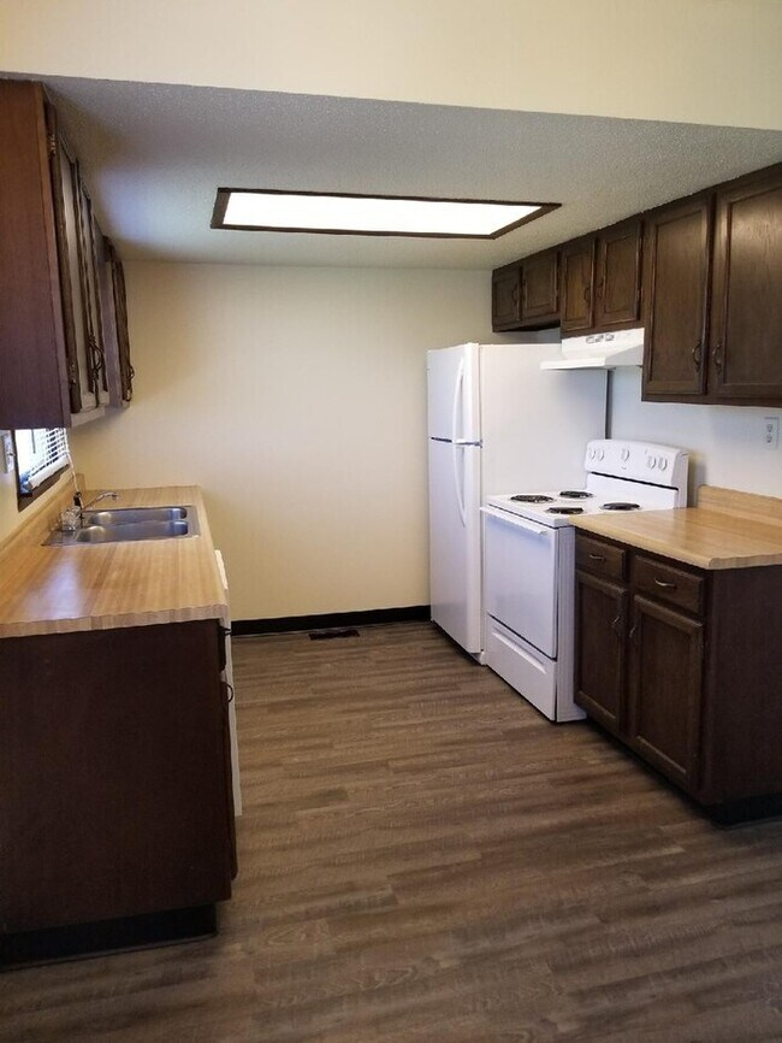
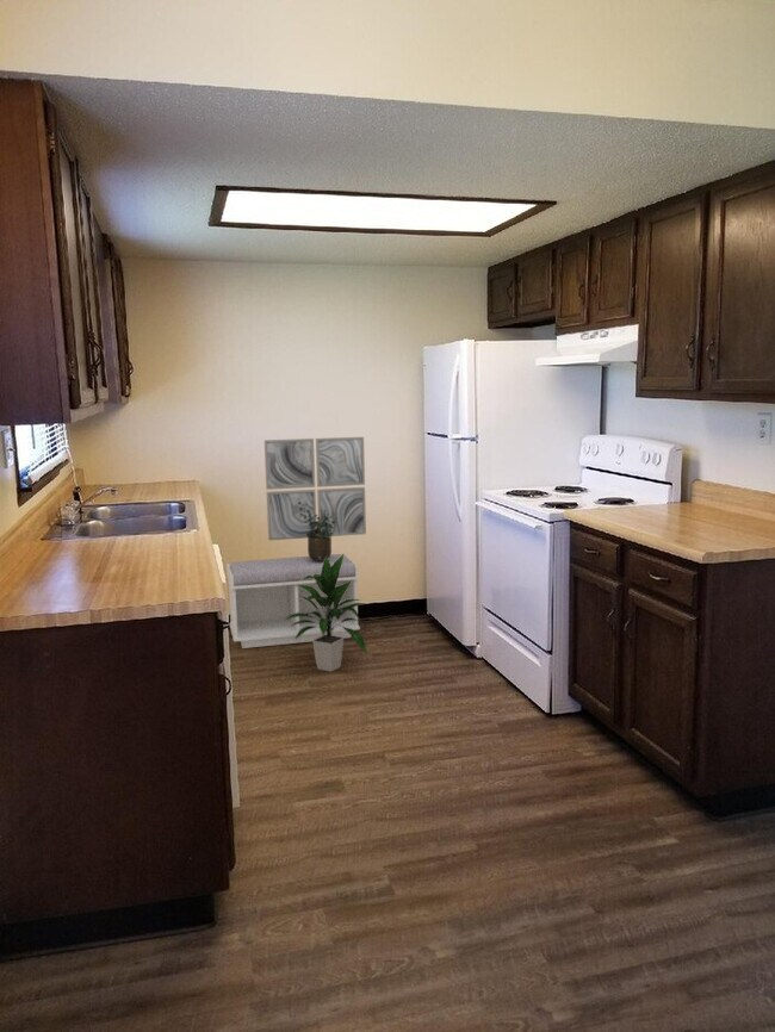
+ potted plant (317, 530)
+ indoor plant (329, 614)
+ bench (292, 598)
+ wall art (317, 486)
